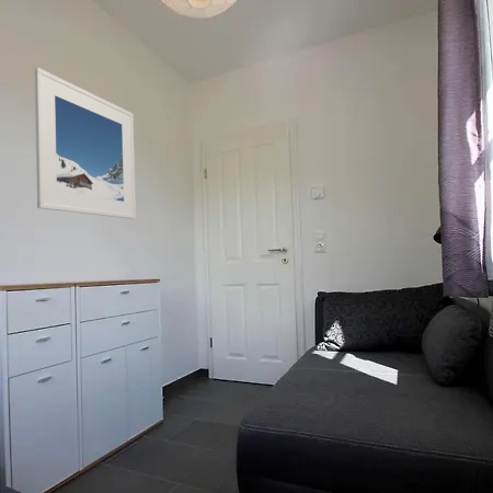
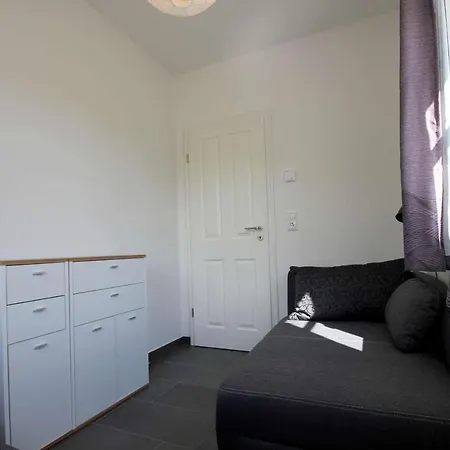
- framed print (92, 153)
